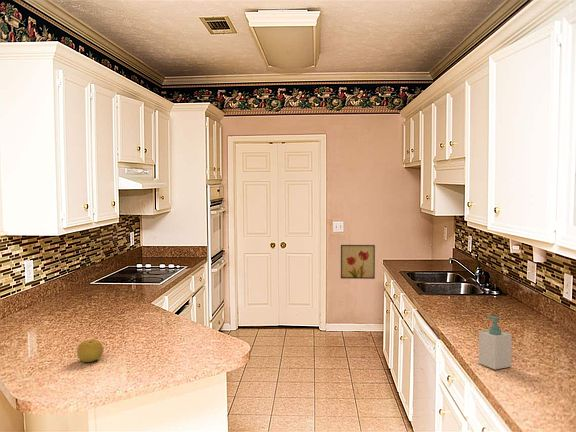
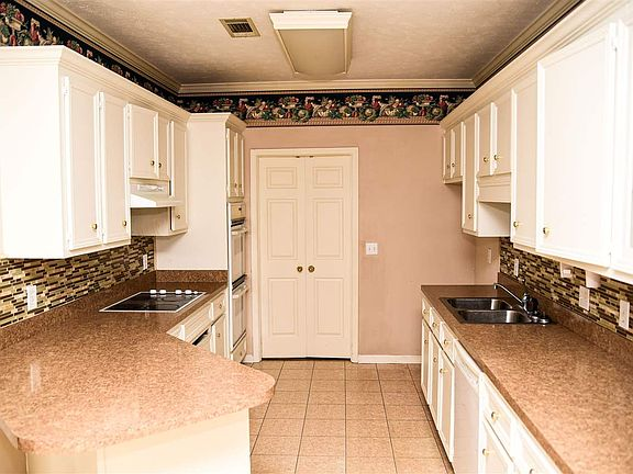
- fruit (90, 350)
- wall art (357, 261)
- soap bottle (494, 340)
